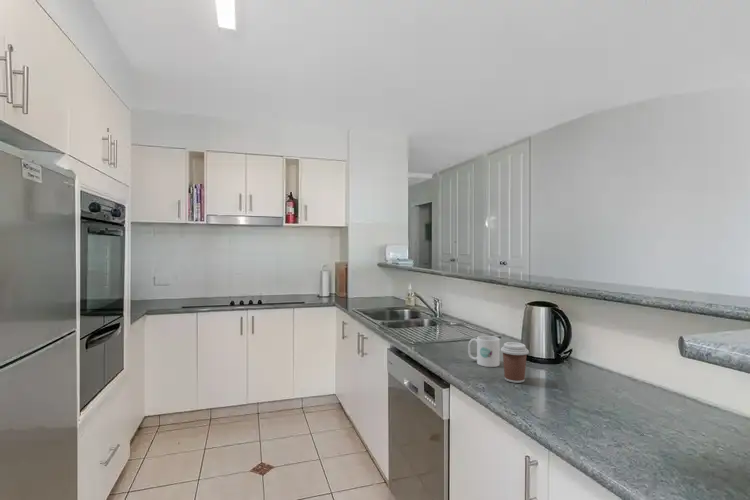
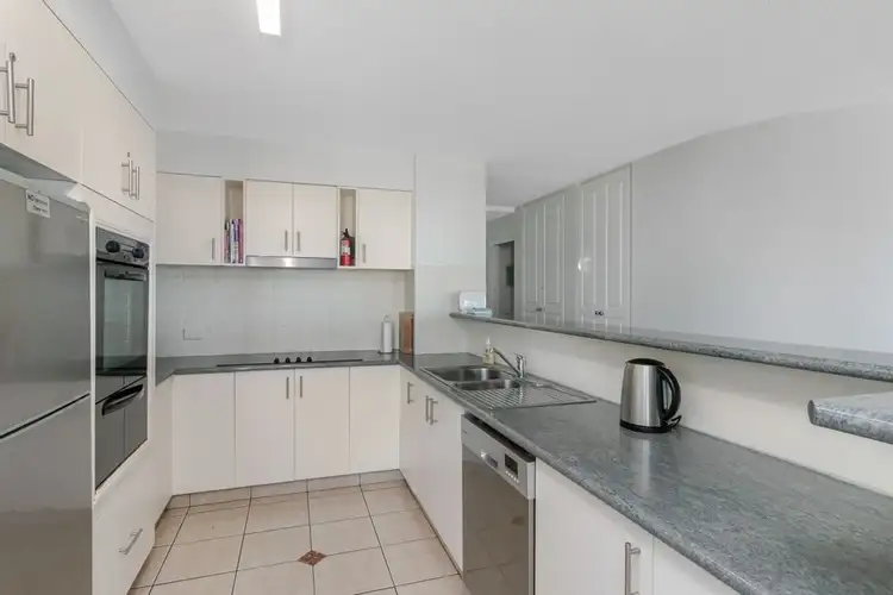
- mug (483, 350)
- coffee cup (514, 362)
